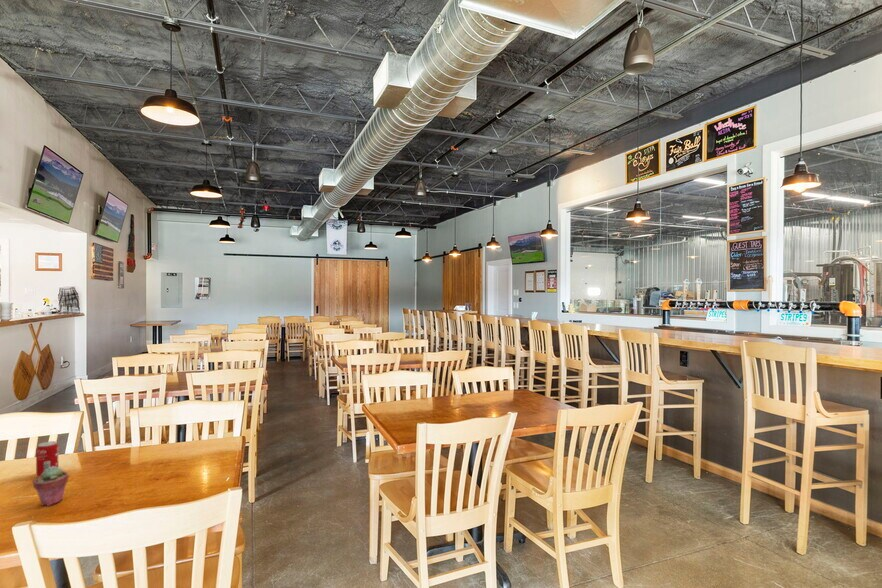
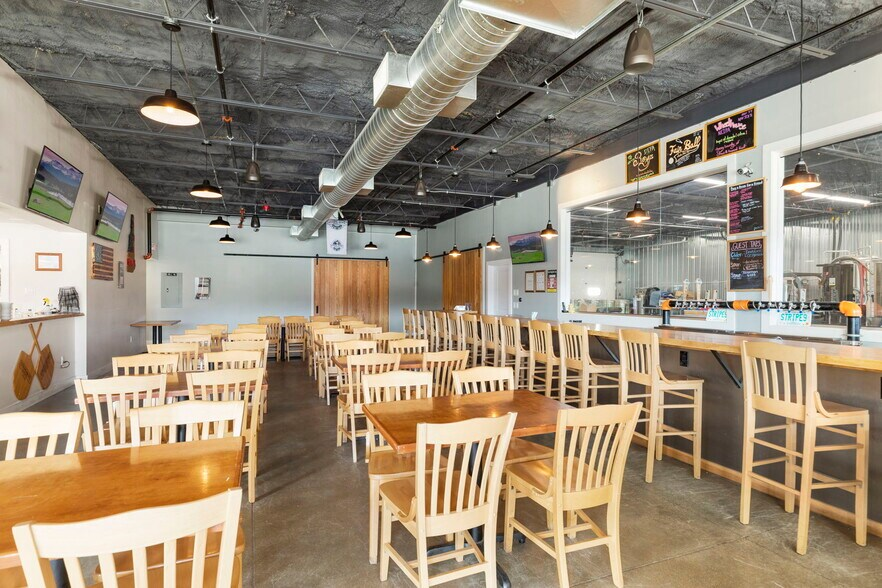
- potted succulent (51, 484)
- beverage can (47, 458)
